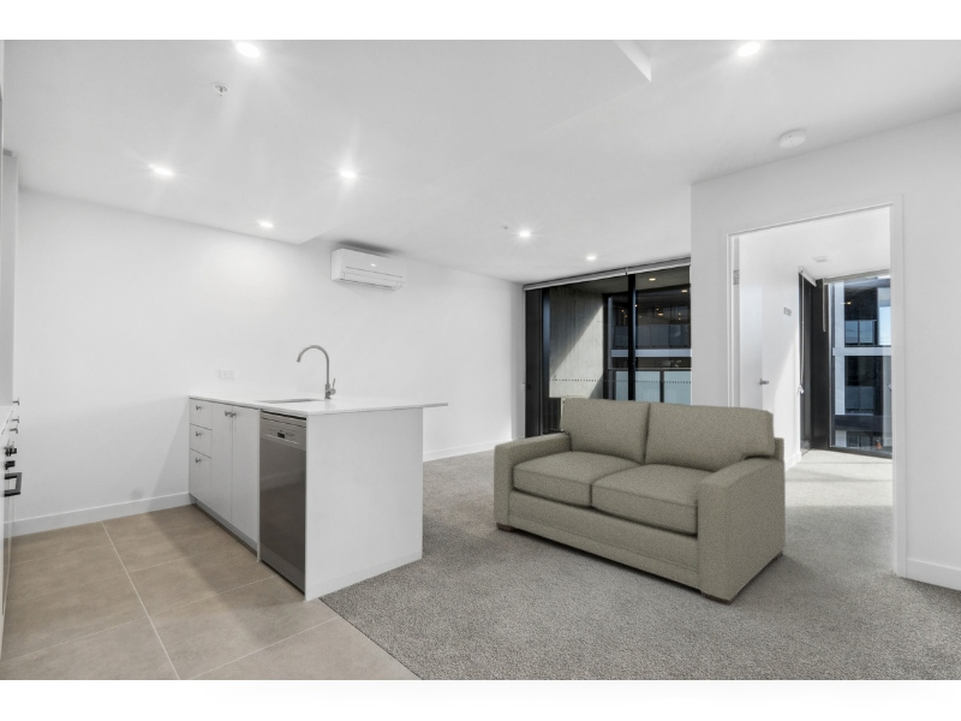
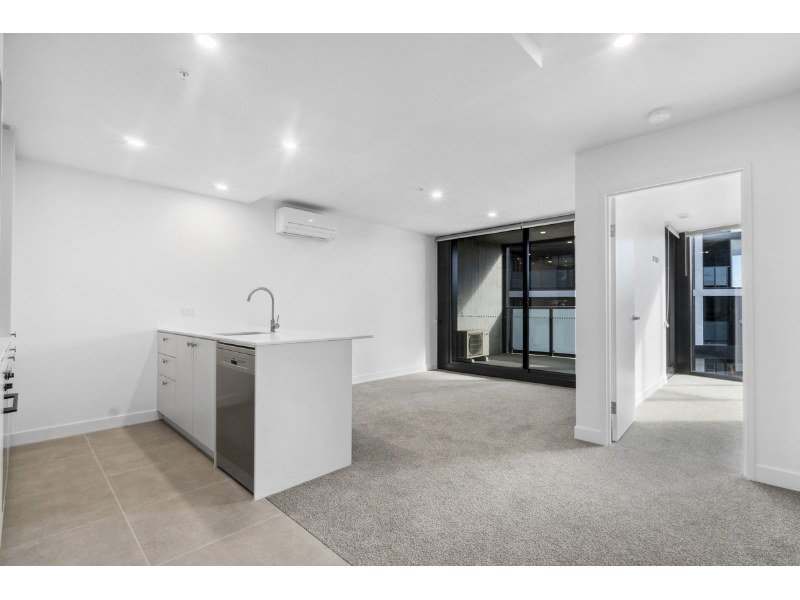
- sofa (628, 471)
